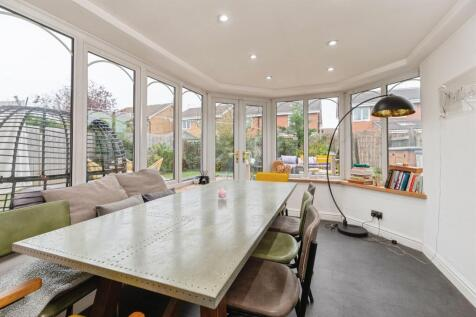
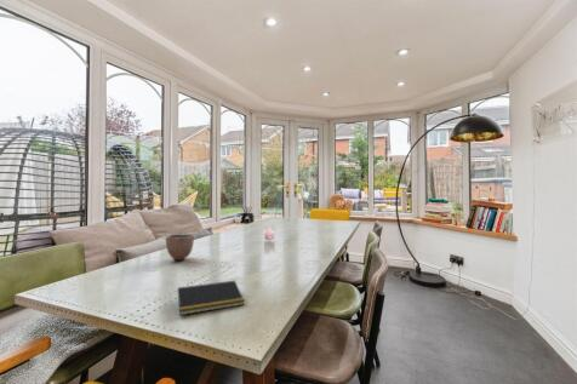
+ notepad (210, 296)
+ decorative bowl (179, 247)
